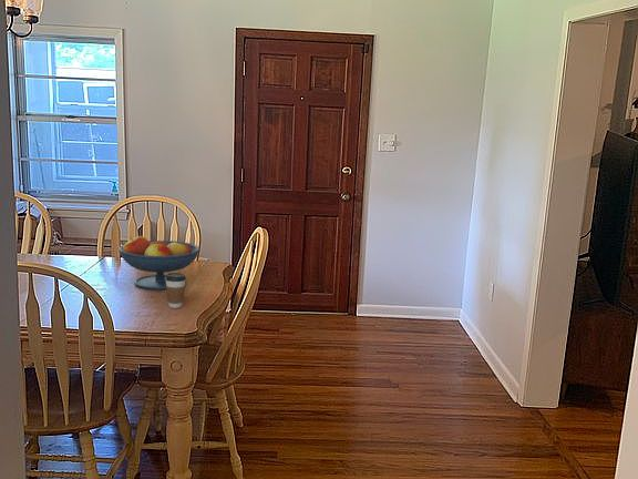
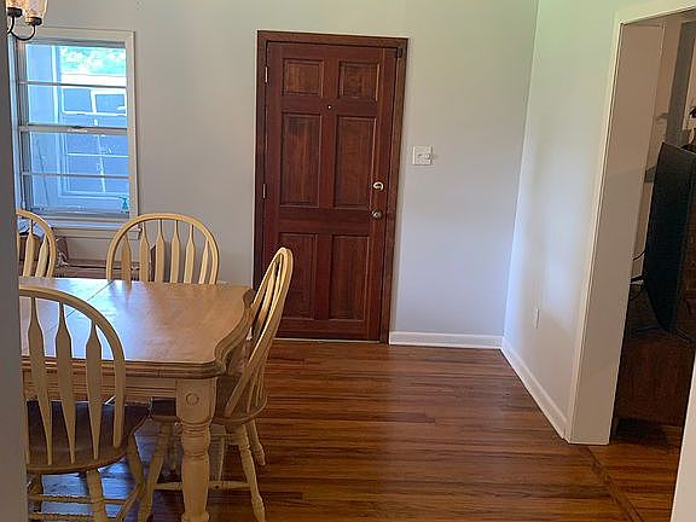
- fruit bowl (160, 258)
- coffee cup (175, 289)
